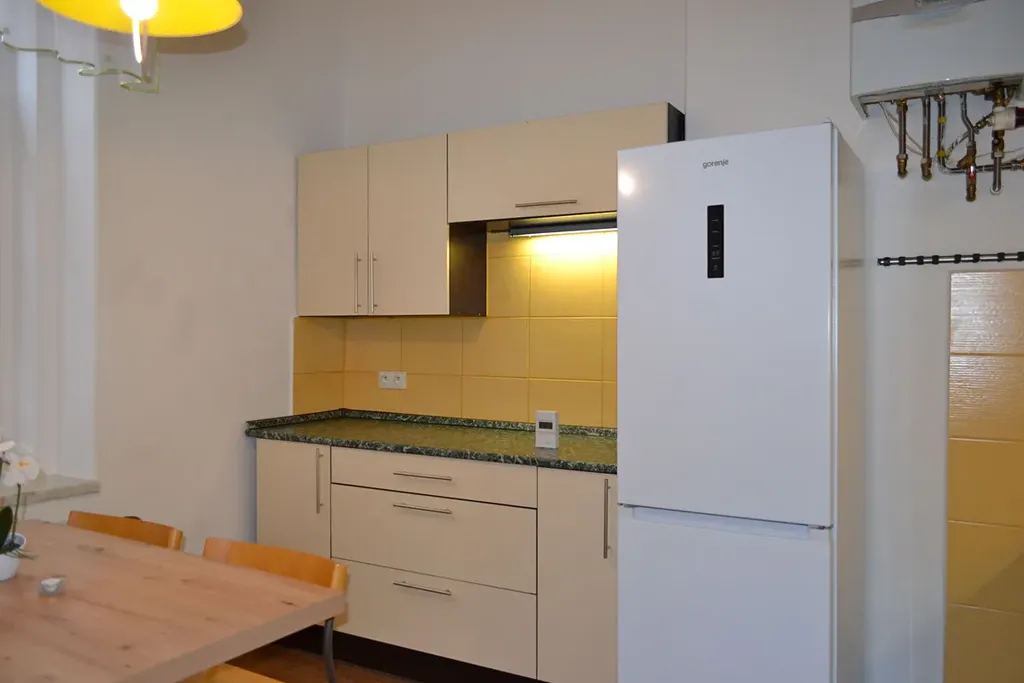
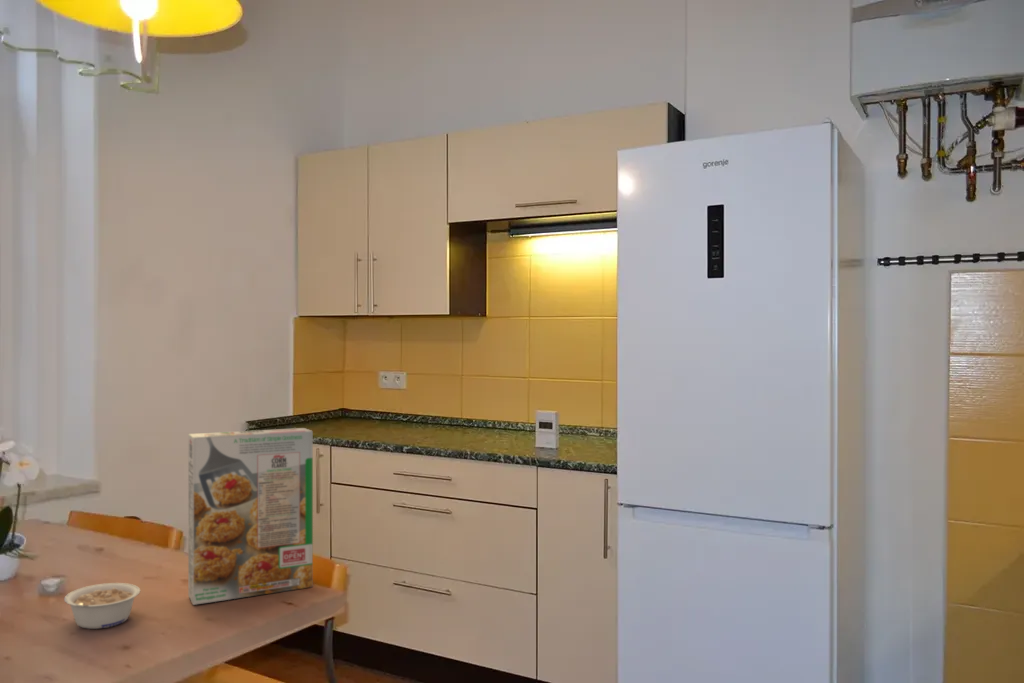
+ cereal box (251, 511)
+ legume (103, 605)
